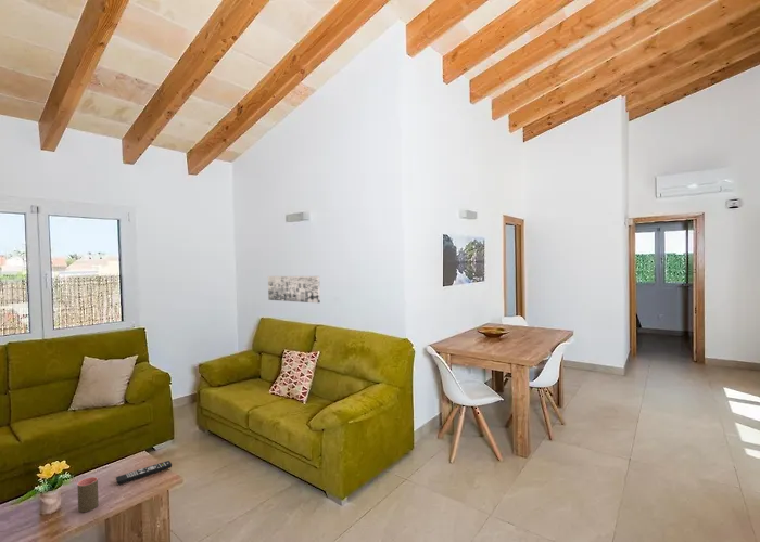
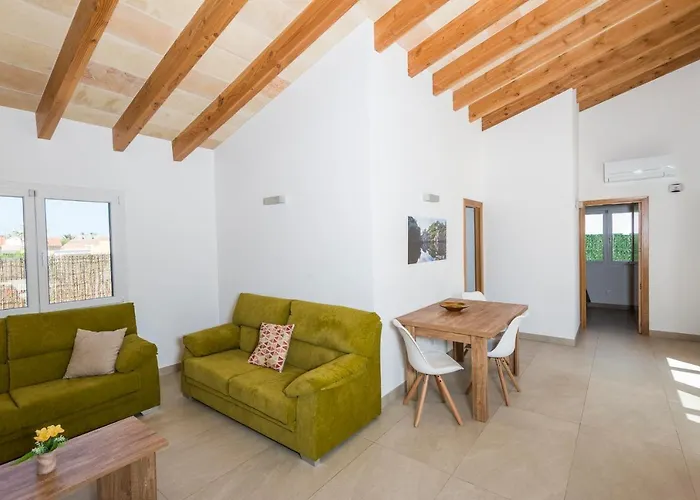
- remote control (144, 472)
- wall art (292, 288)
- cup (88, 494)
